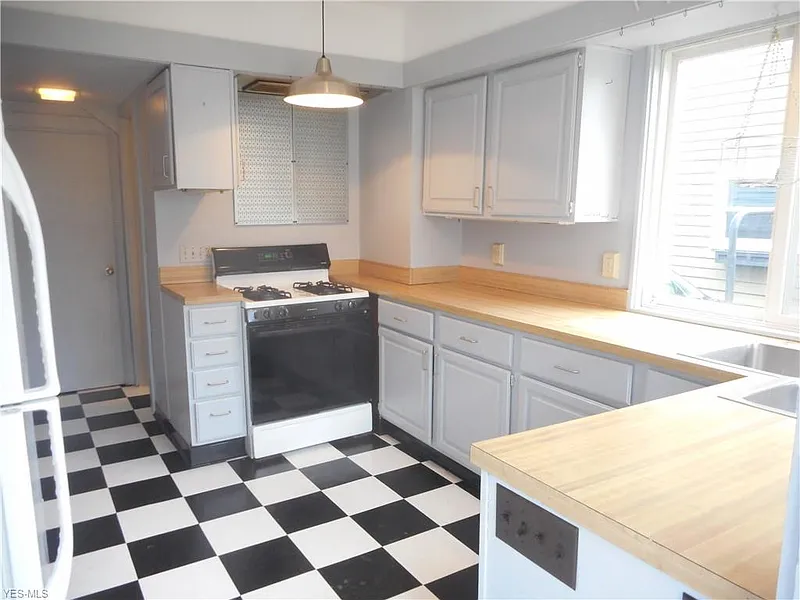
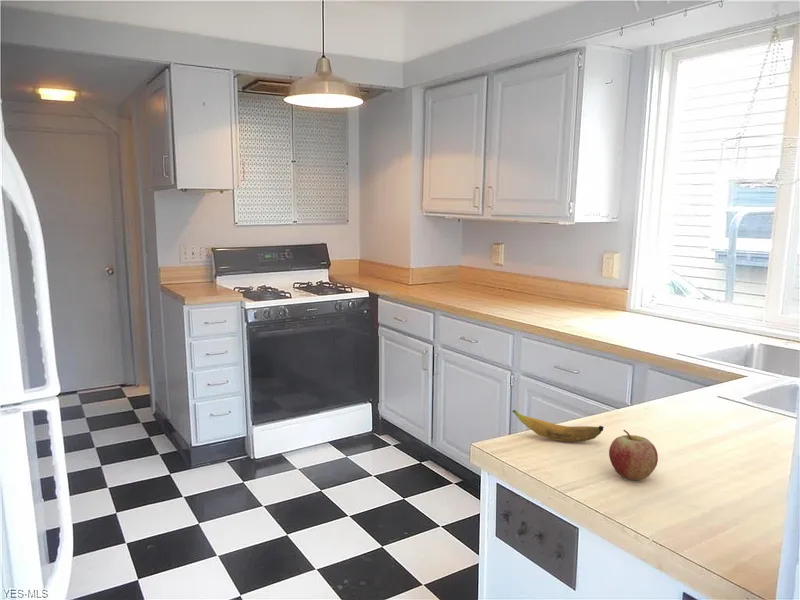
+ fruit (633, 455)
+ banana (557, 425)
